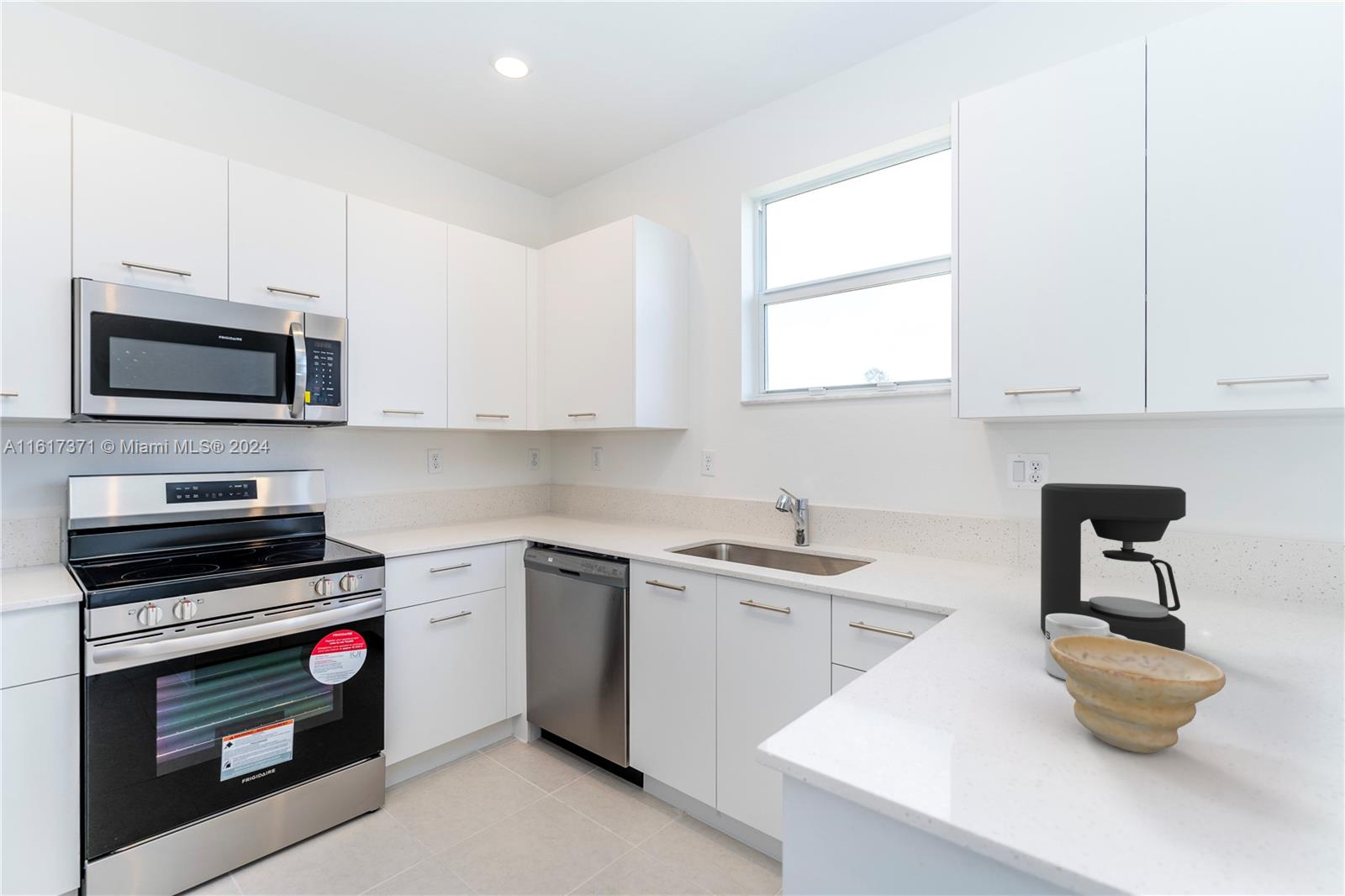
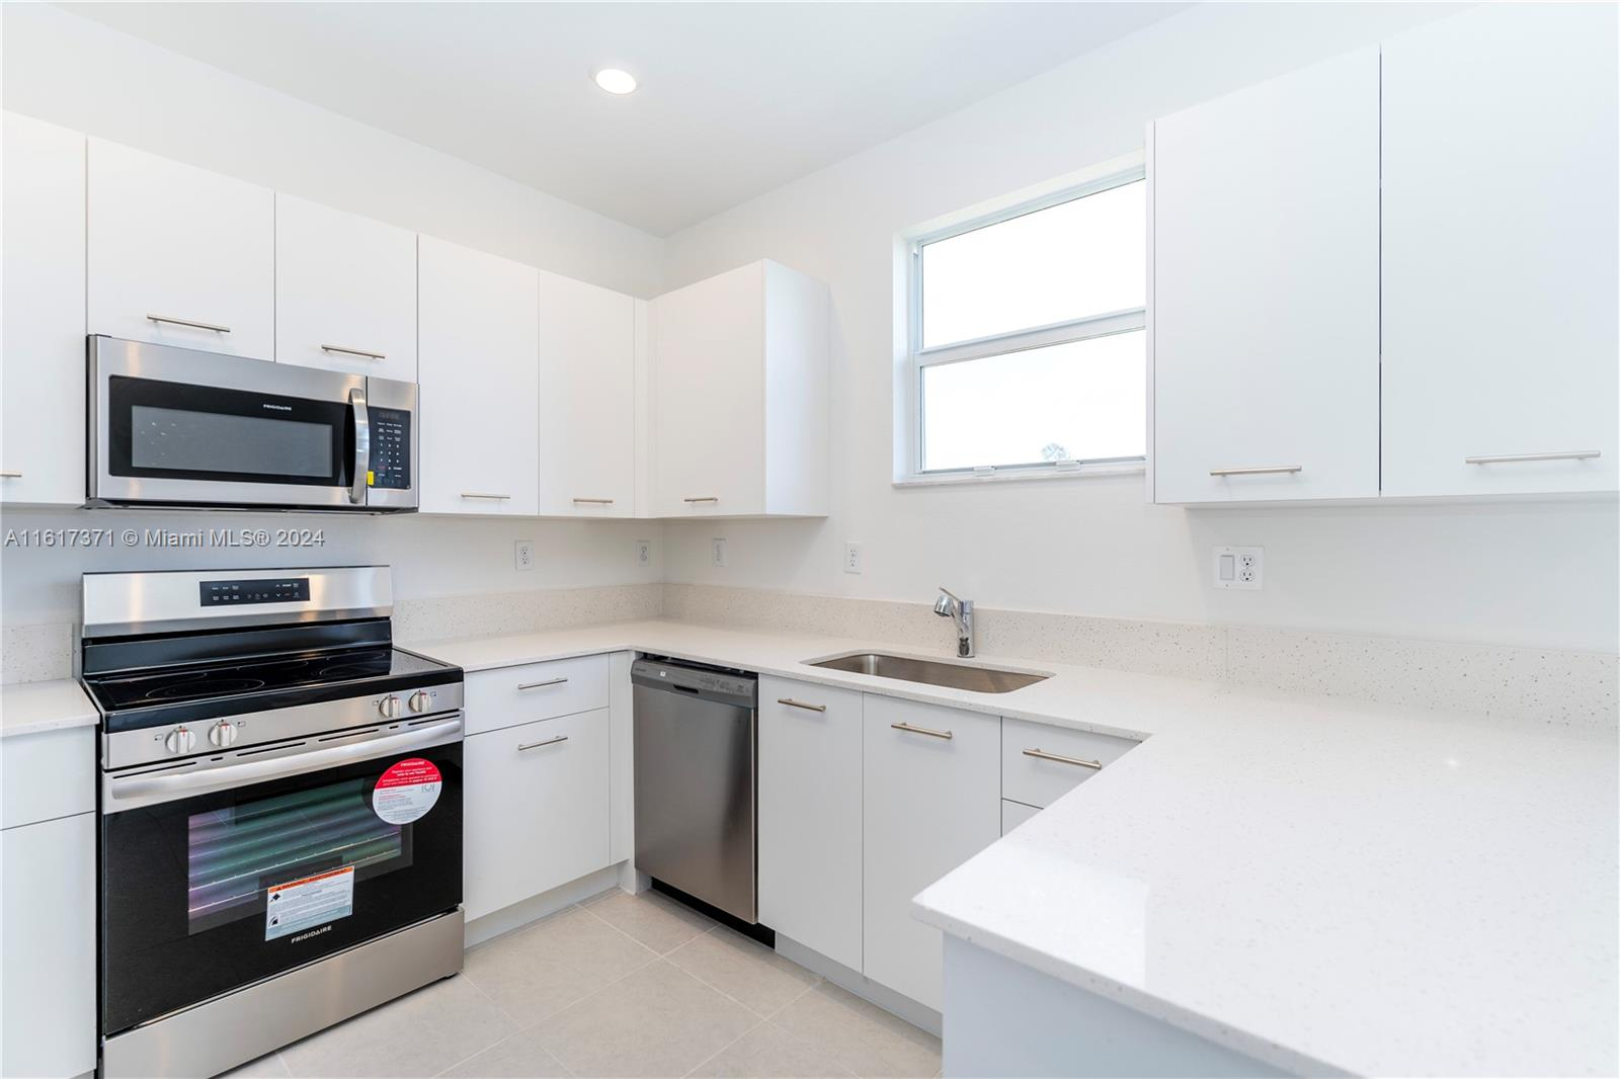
- bowl (1131, 697)
- mug (1087, 635)
- coffee maker (1110, 558)
